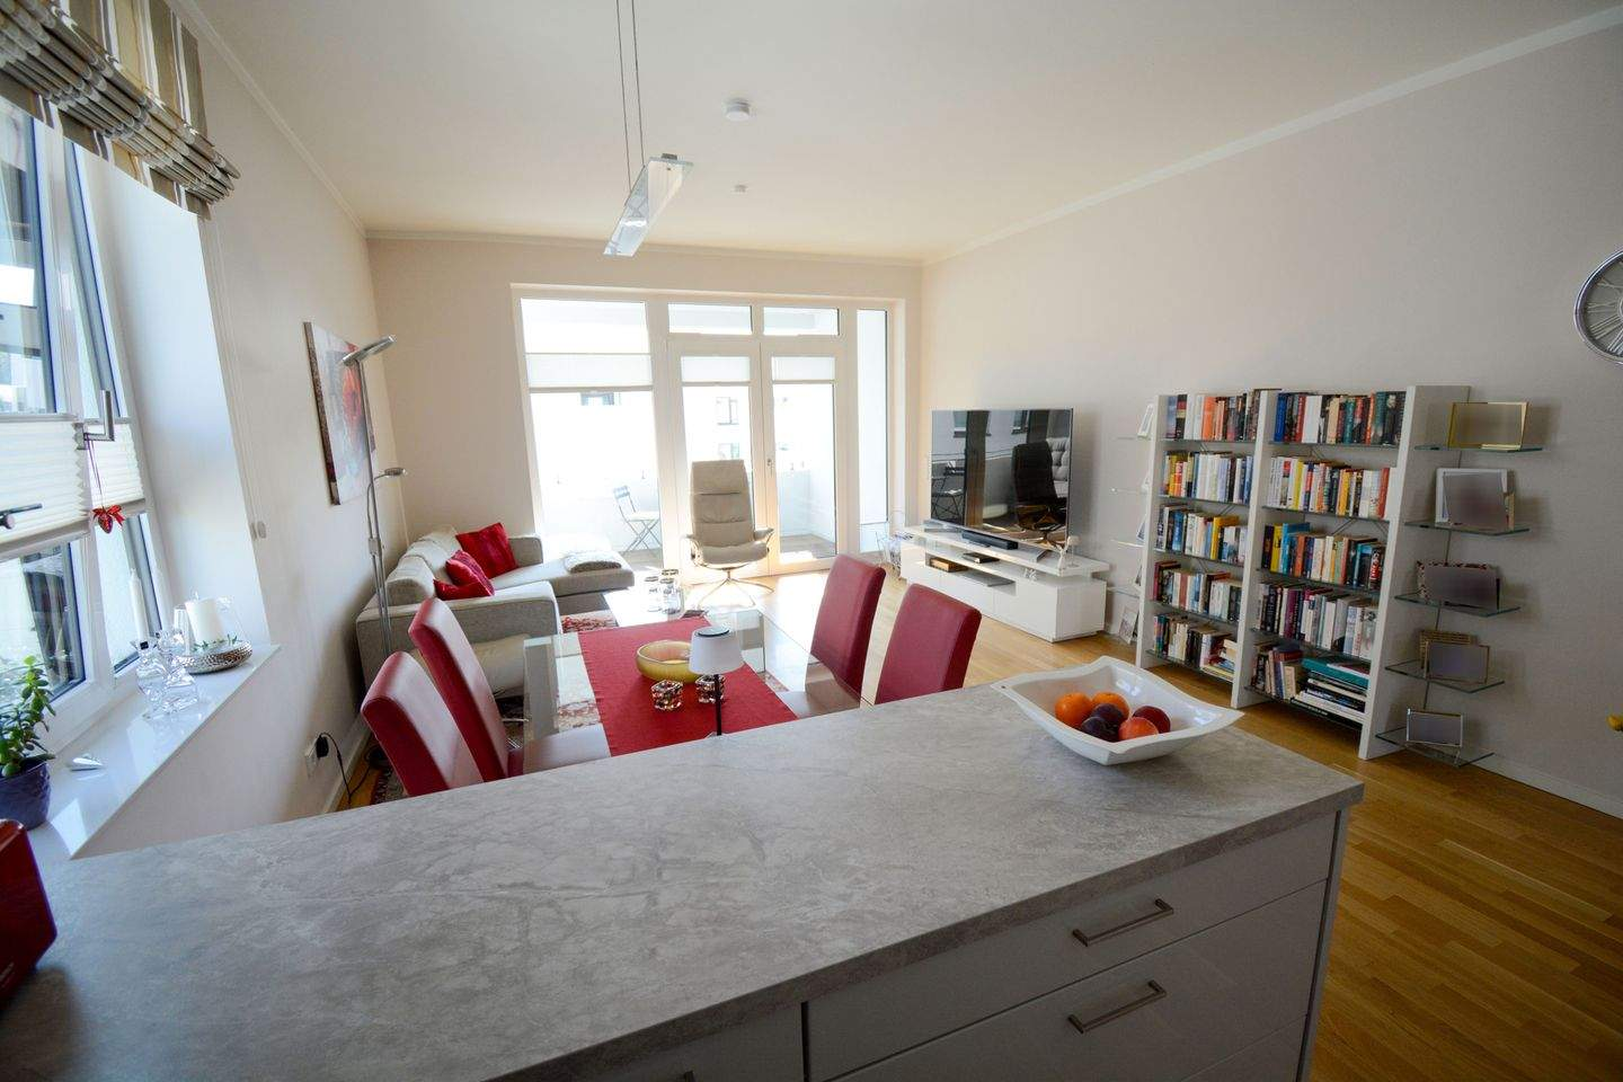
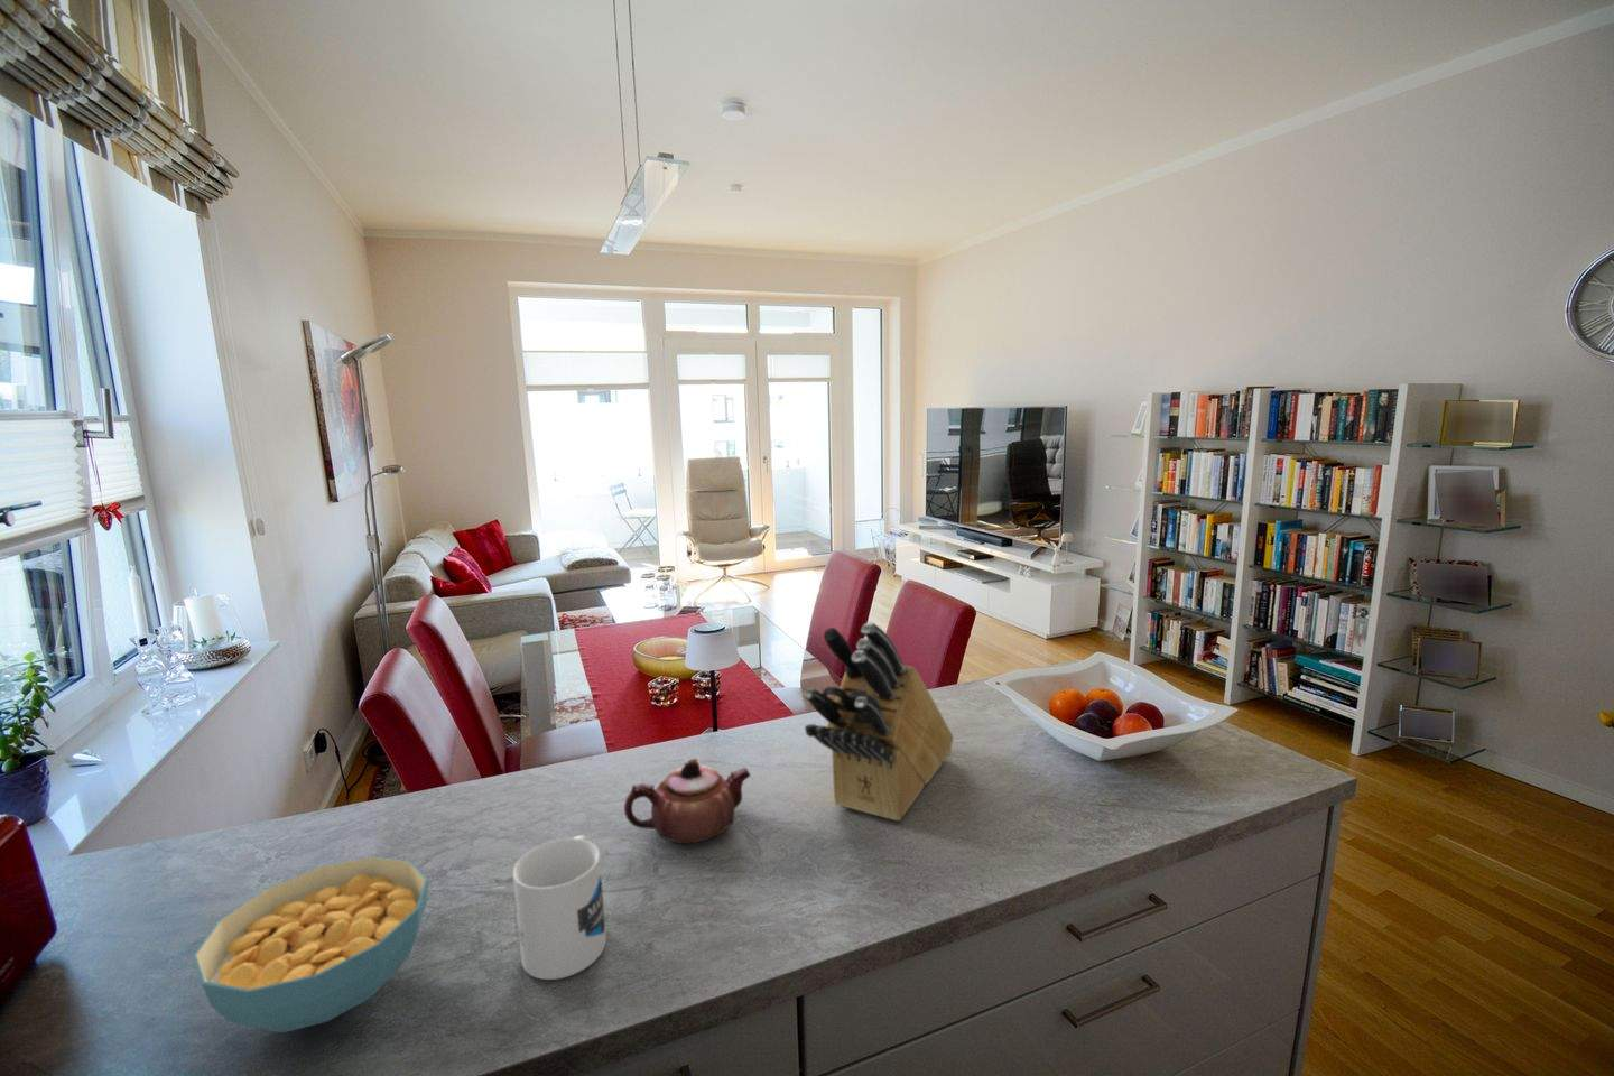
+ knife block (885, 698)
+ cereal bowl (325, 956)
+ teapot (688, 793)
+ mug (568, 896)
